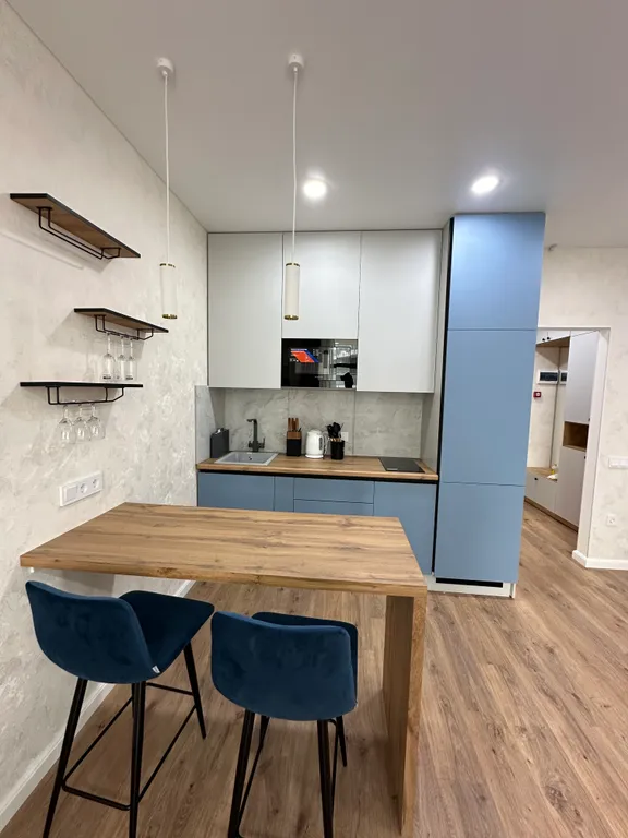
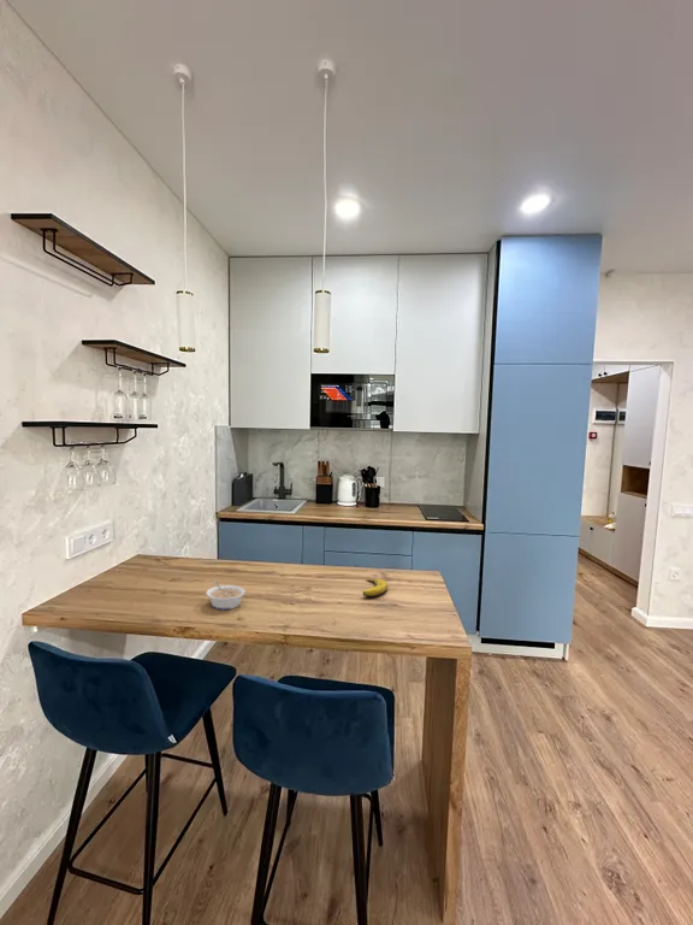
+ banana (375, 584)
+ legume (224, 596)
